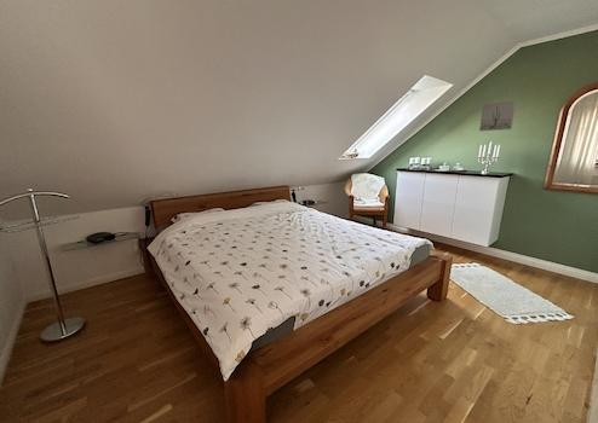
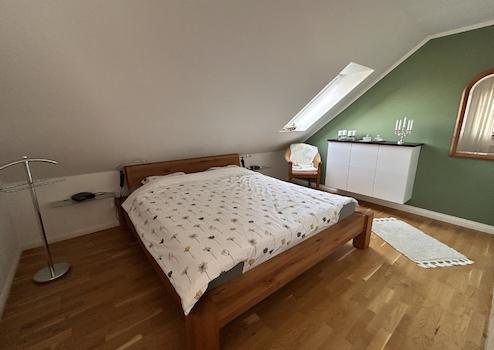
- wall art (496, 116)
